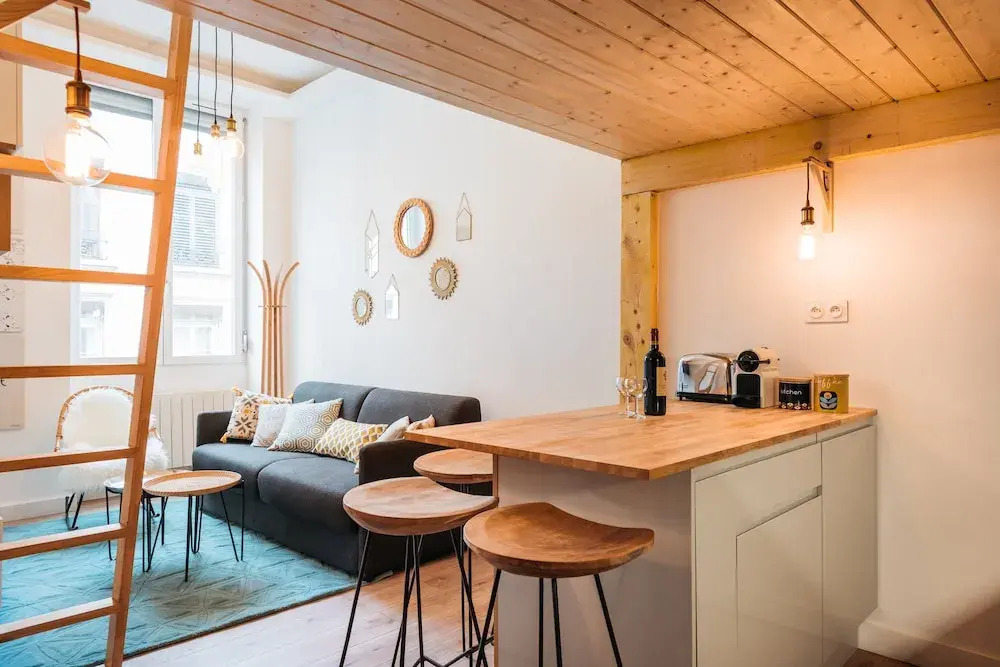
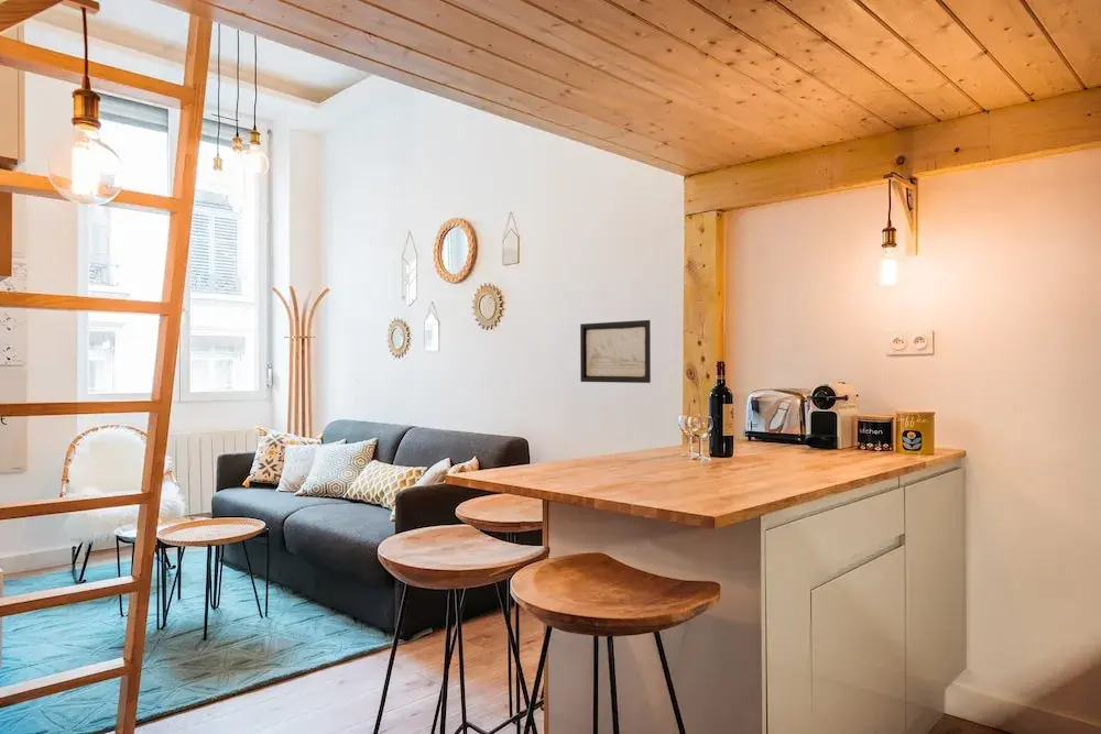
+ wall art (613, 352)
